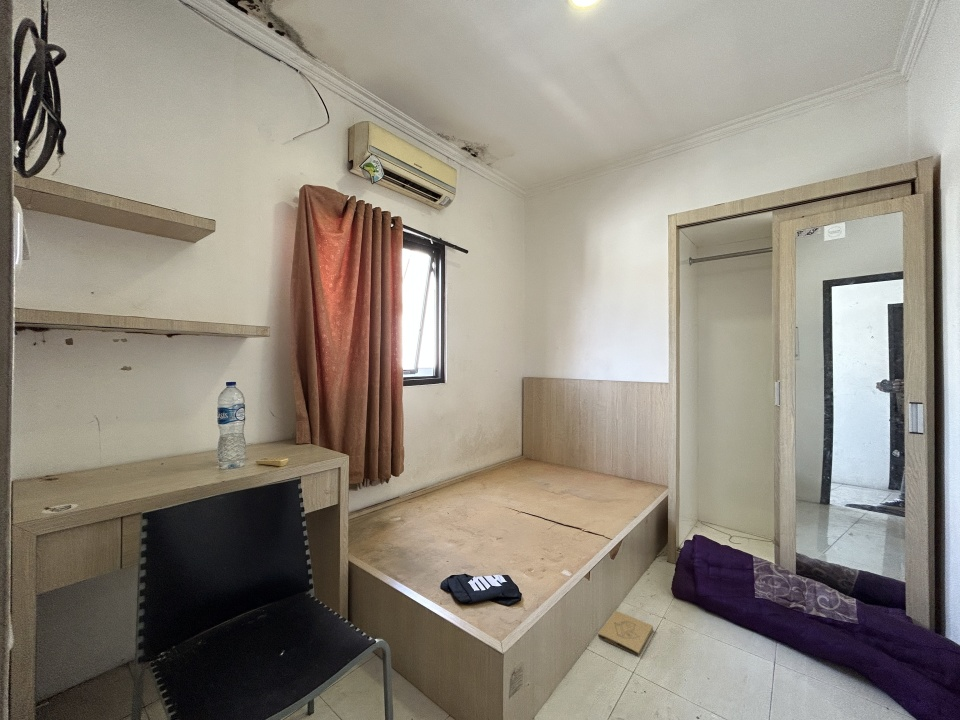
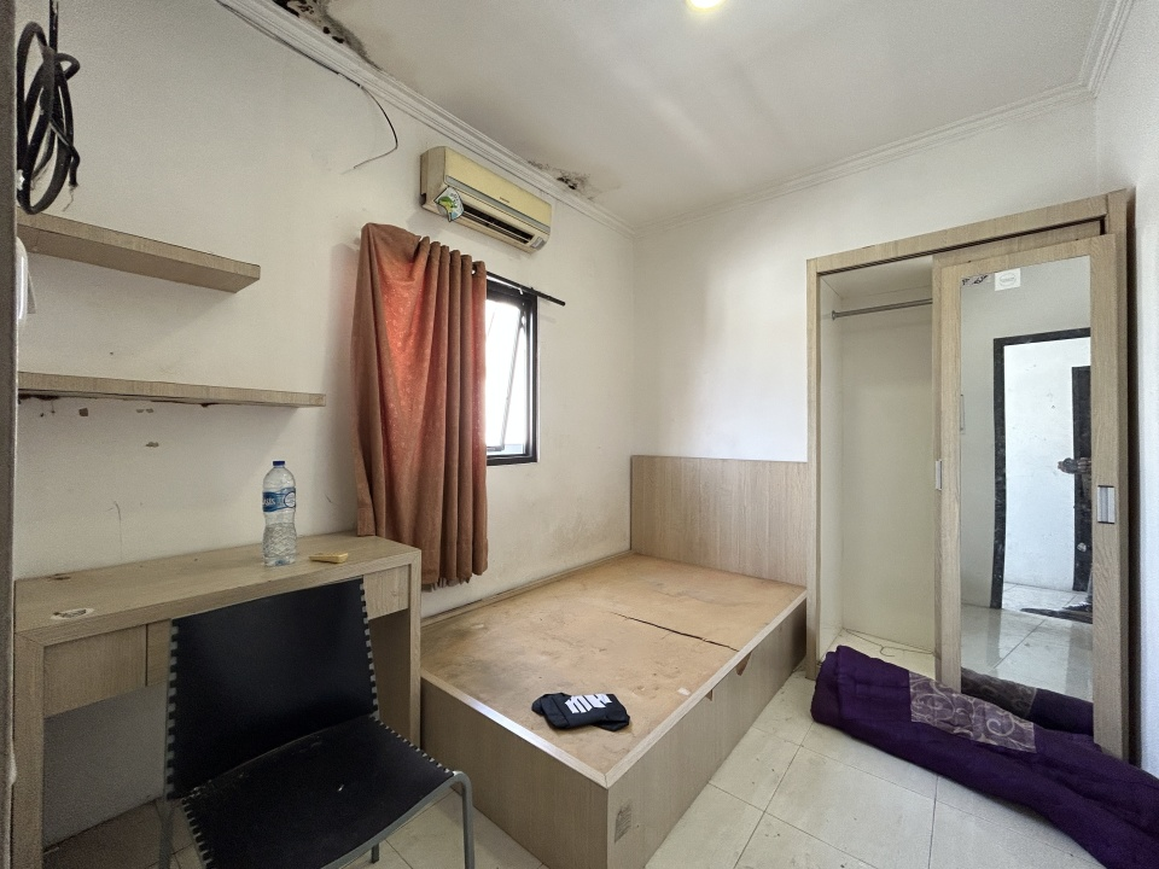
- box (626, 631)
